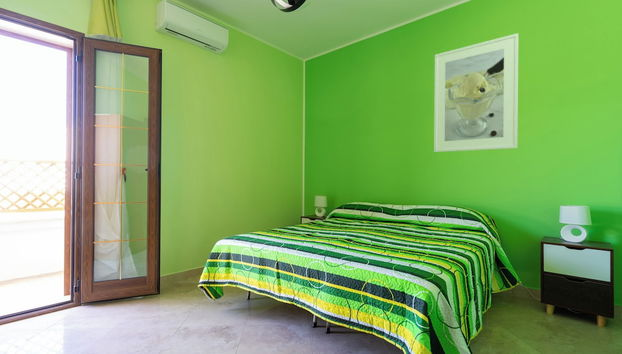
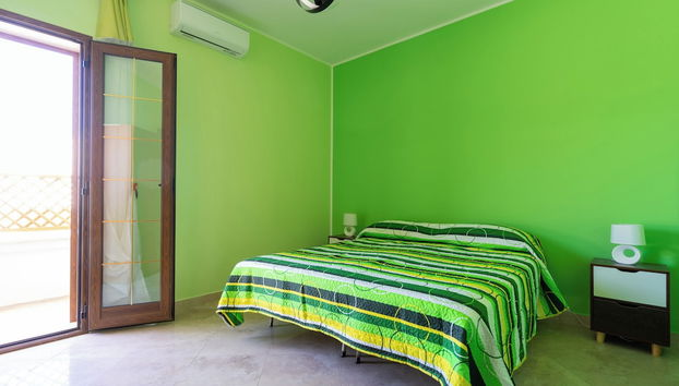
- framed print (472, 97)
